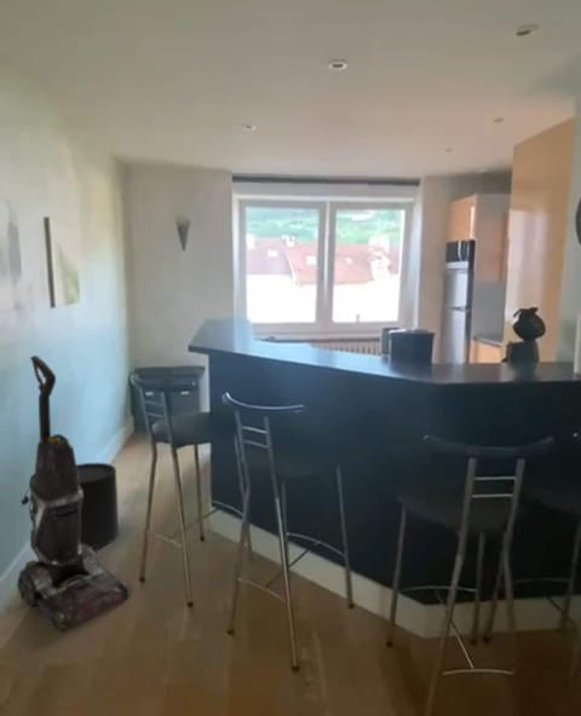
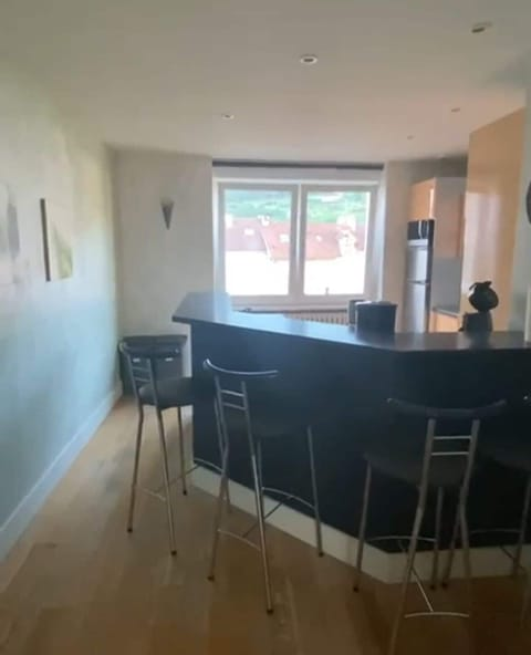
- trash can (88, 504)
- vacuum cleaner (67, 484)
